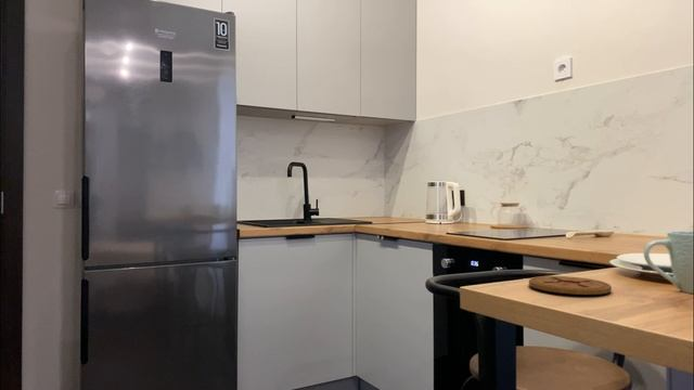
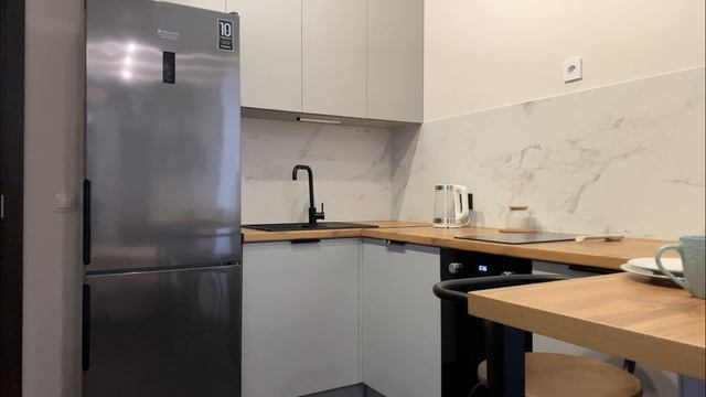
- coaster (568, 284)
